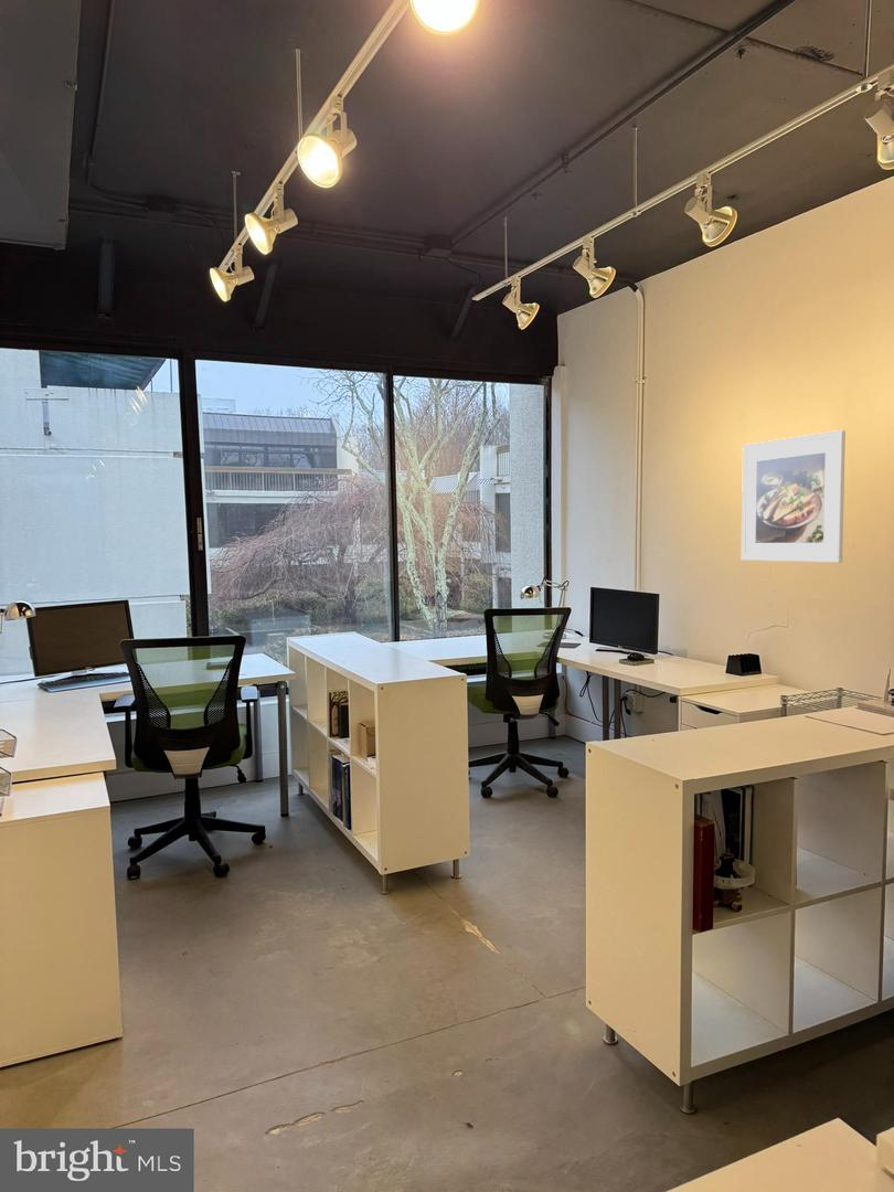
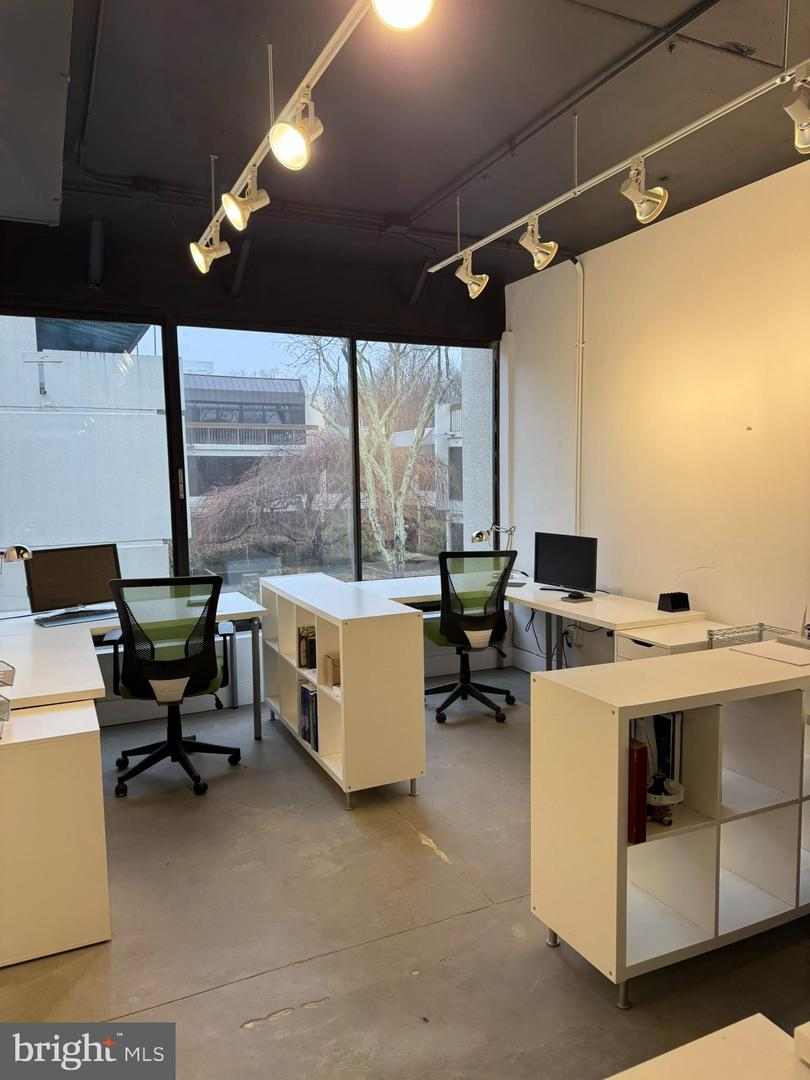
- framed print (789, 500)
